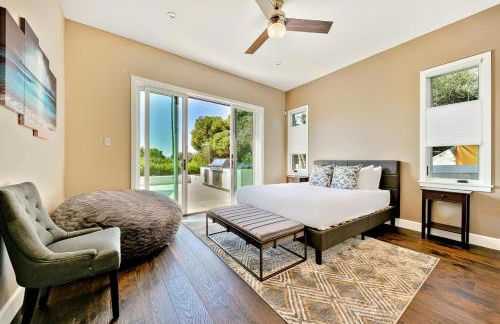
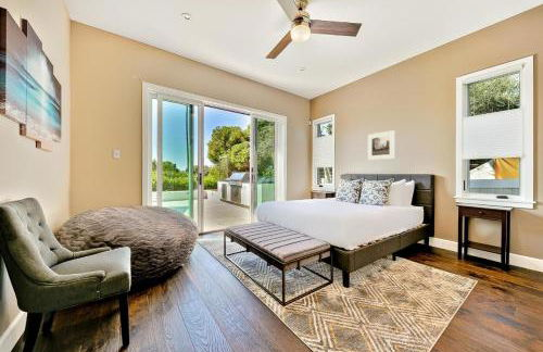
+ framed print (380, 146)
